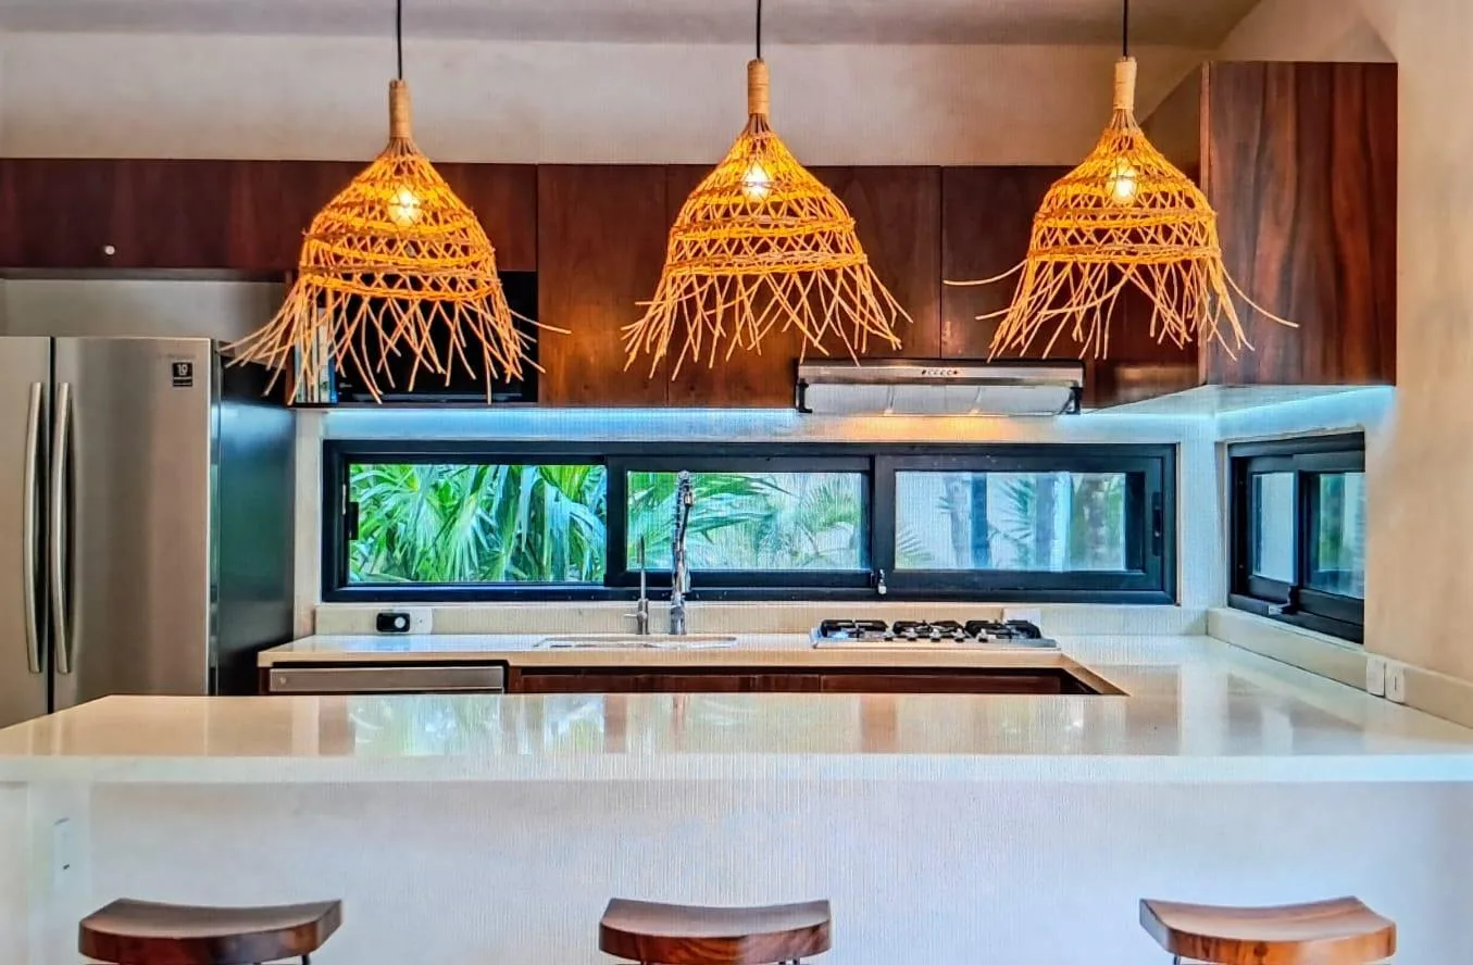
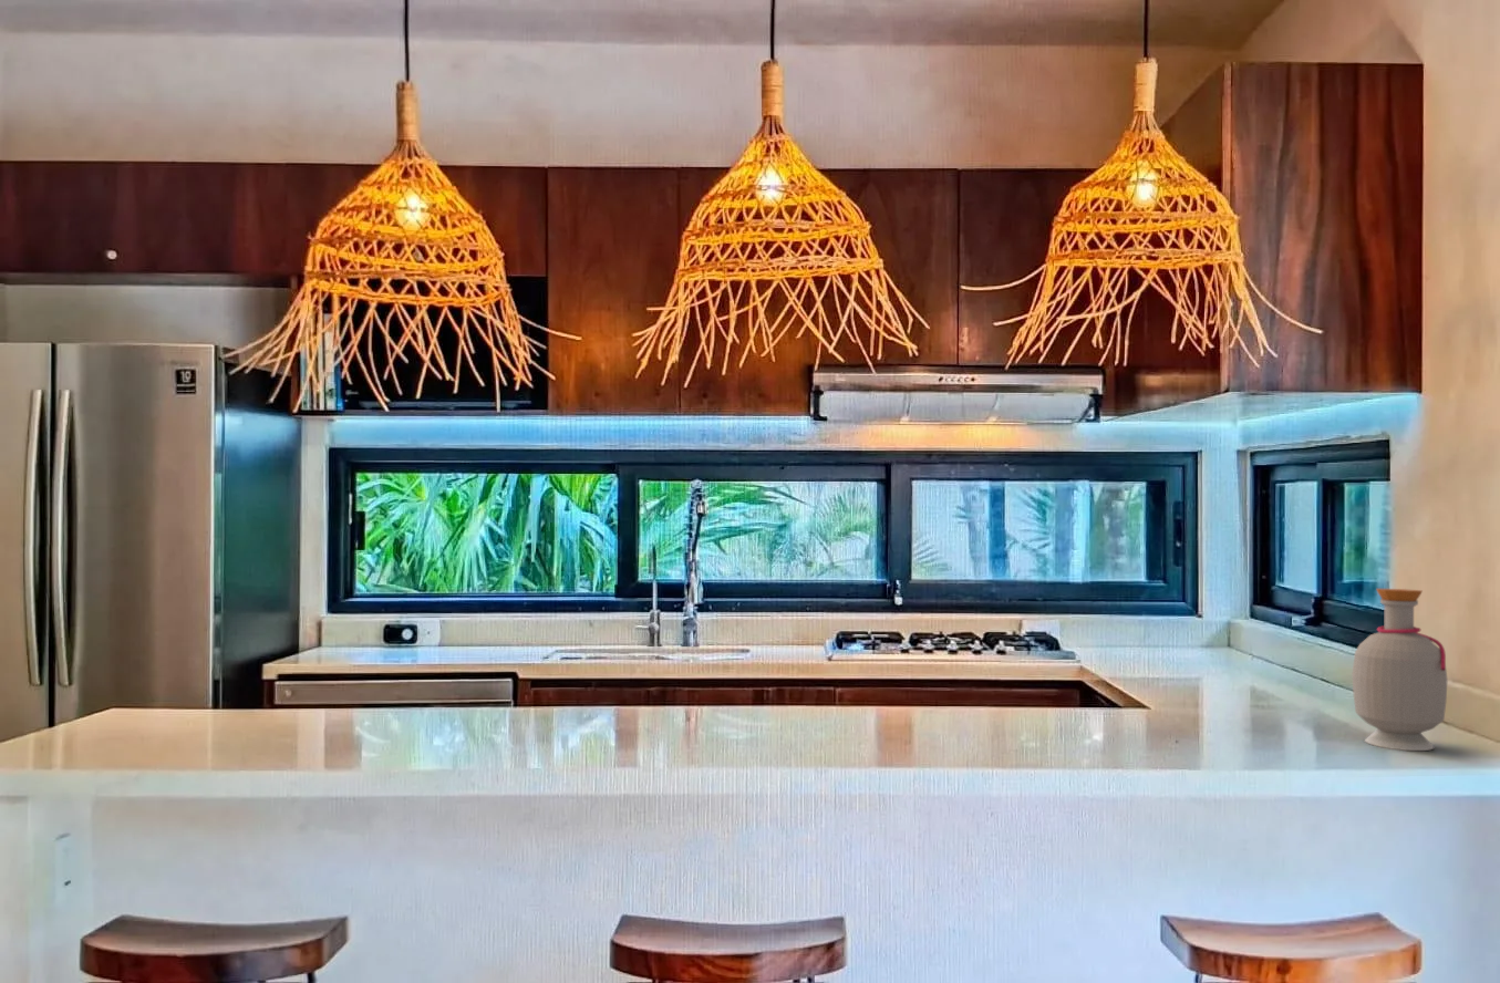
+ bottle (1399, 666)
